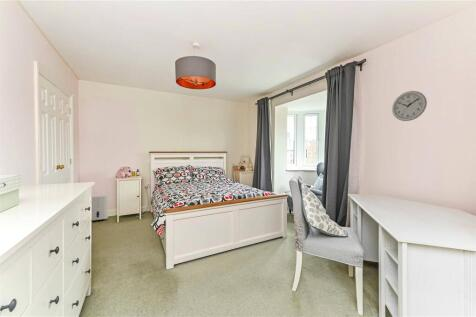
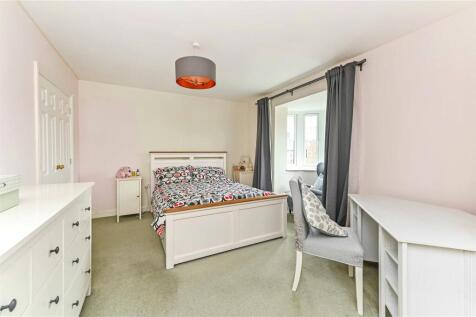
- air purifier (98, 208)
- wall clock (408, 106)
